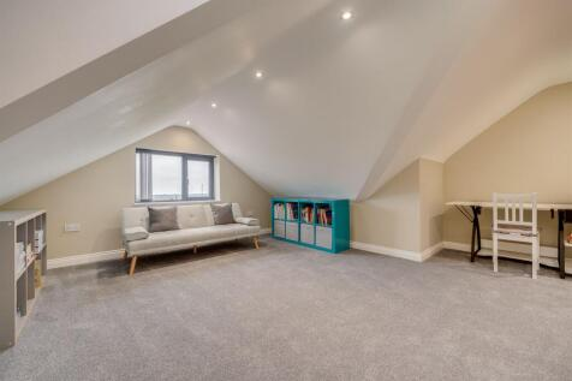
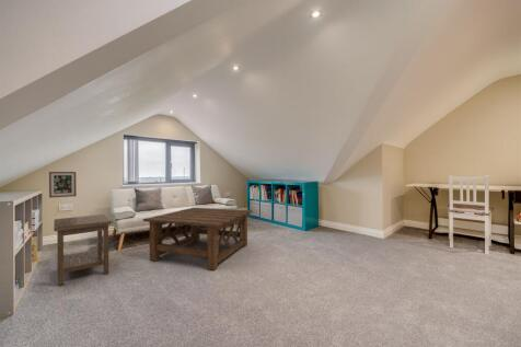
+ coffee table (202, 232)
+ side table (82, 252)
+ wall art (62, 184)
